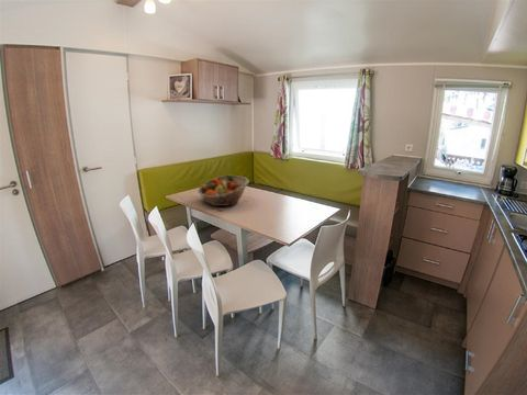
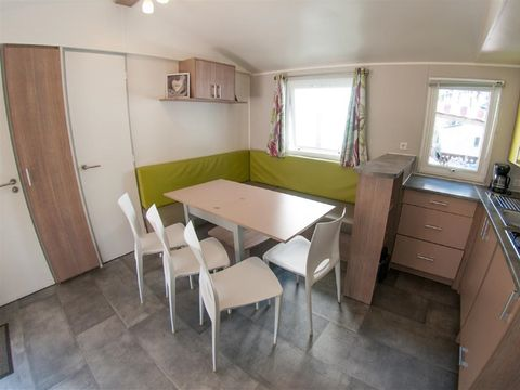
- fruit basket (223, 189)
